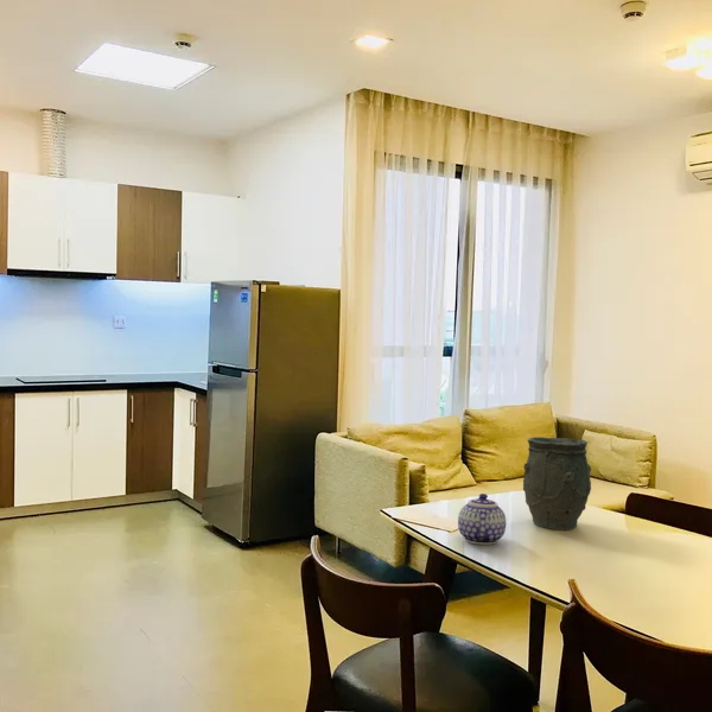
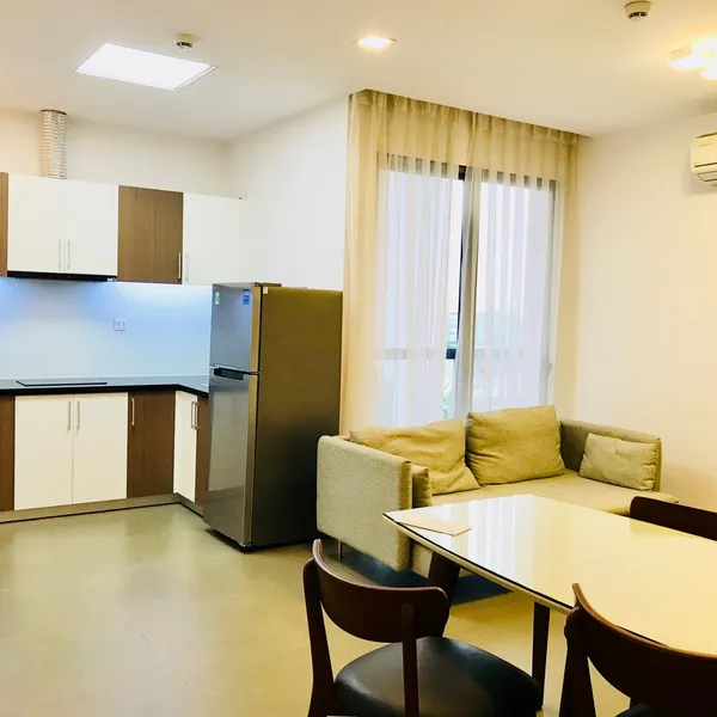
- vase (557, 481)
- teapot (482, 516)
